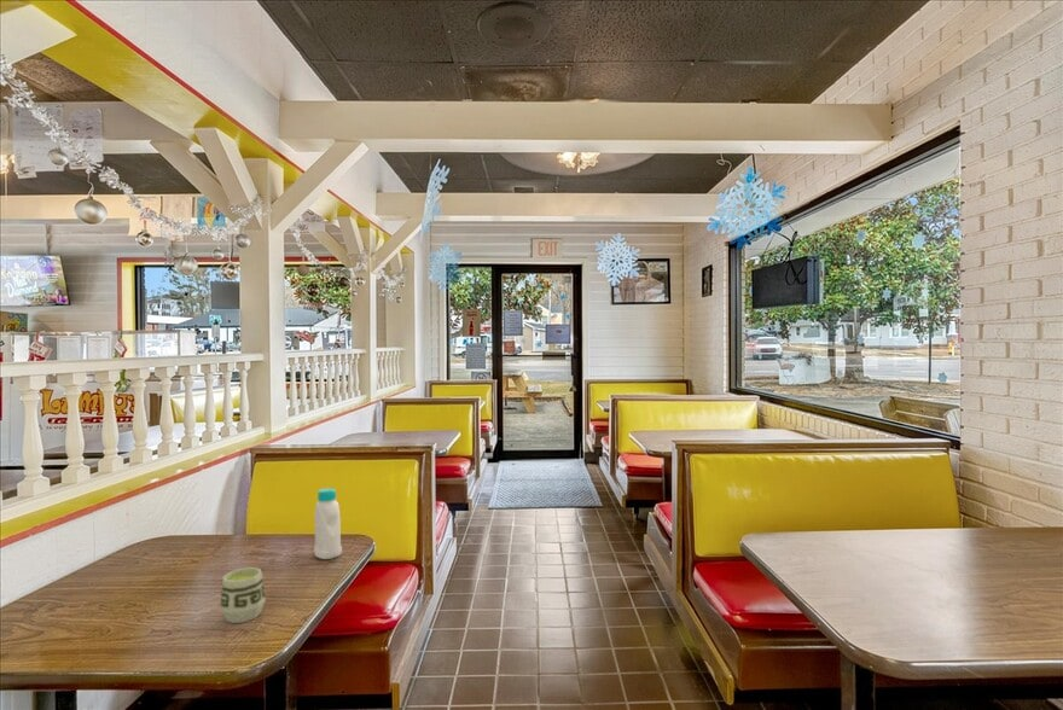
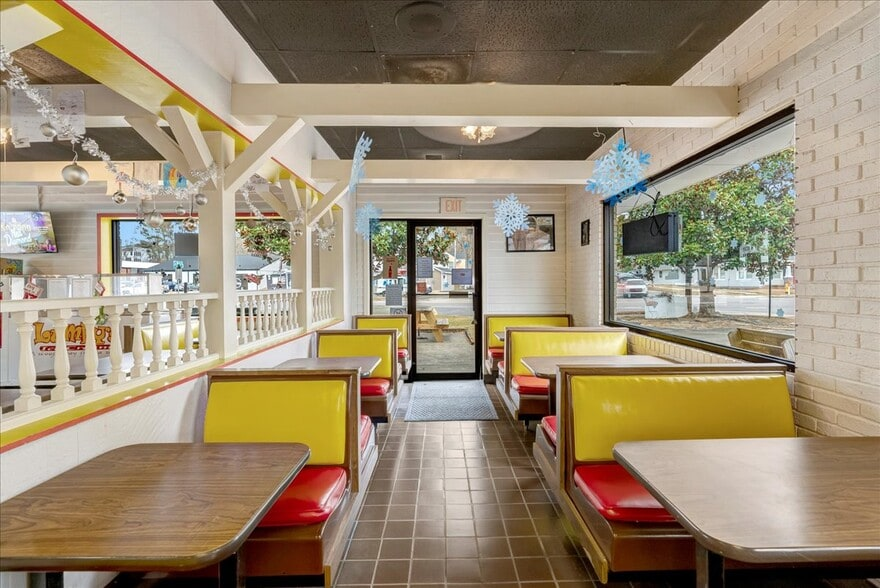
- cup (243, 594)
- bottle (327, 522)
